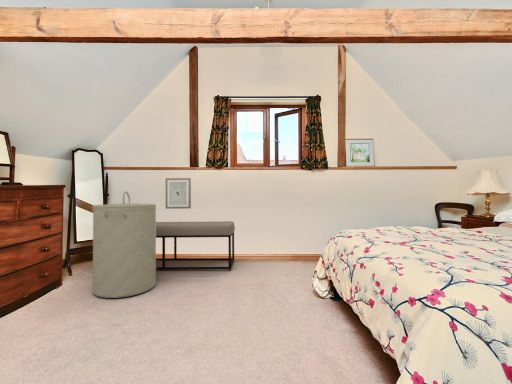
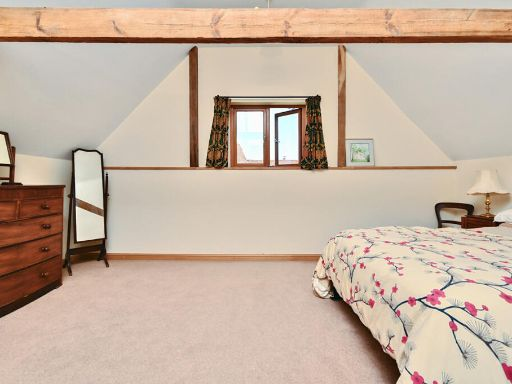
- wall art (178, 193)
- bench (174, 243)
- laundry hamper (125, 239)
